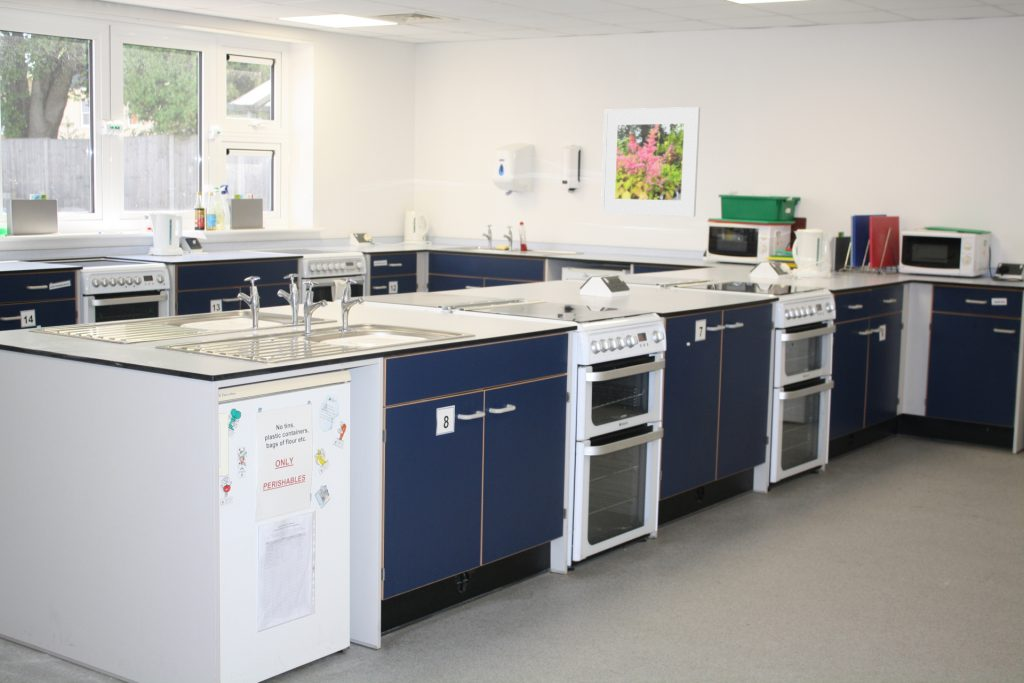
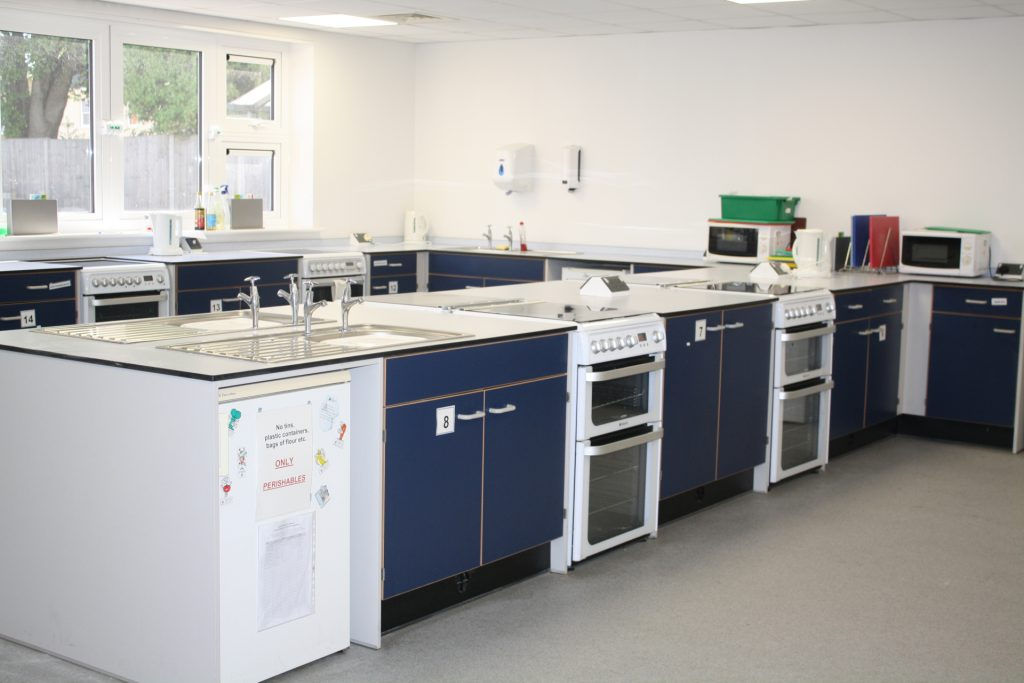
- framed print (649, 162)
